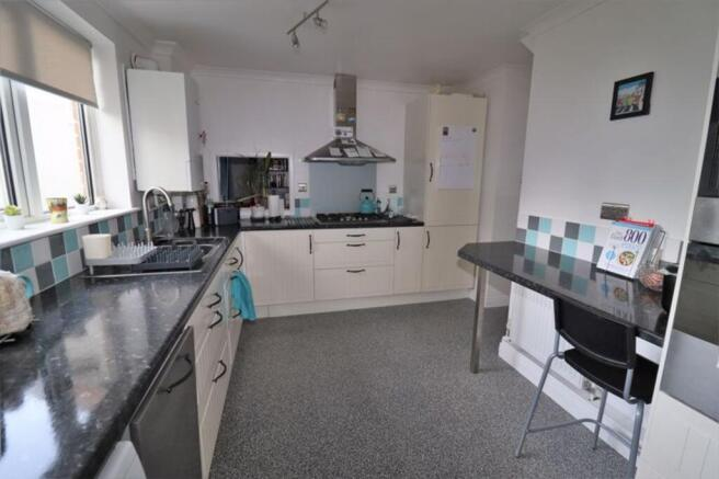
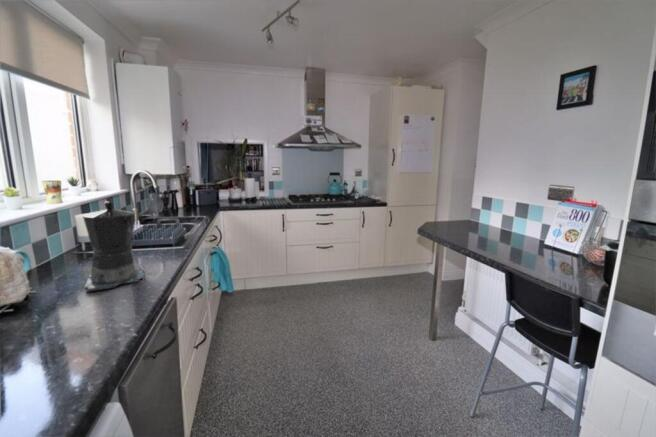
+ coffee maker (113, 241)
